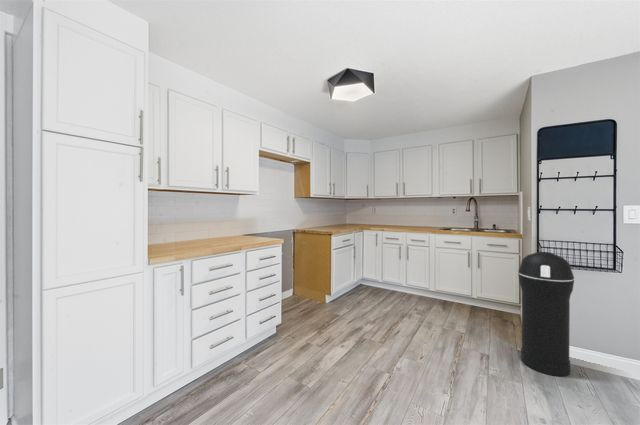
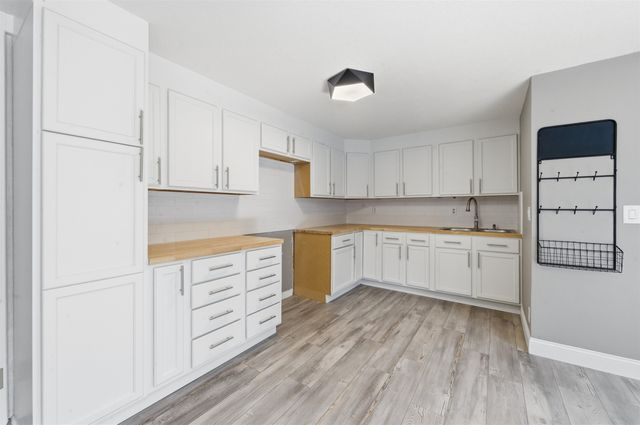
- trash can (544, 308)
